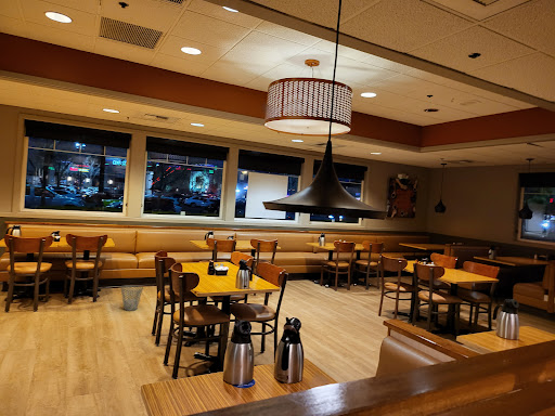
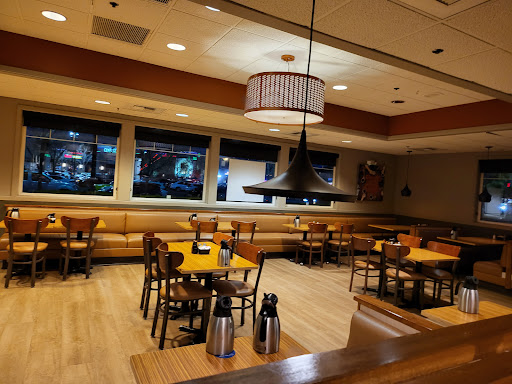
- waste basket (131, 298)
